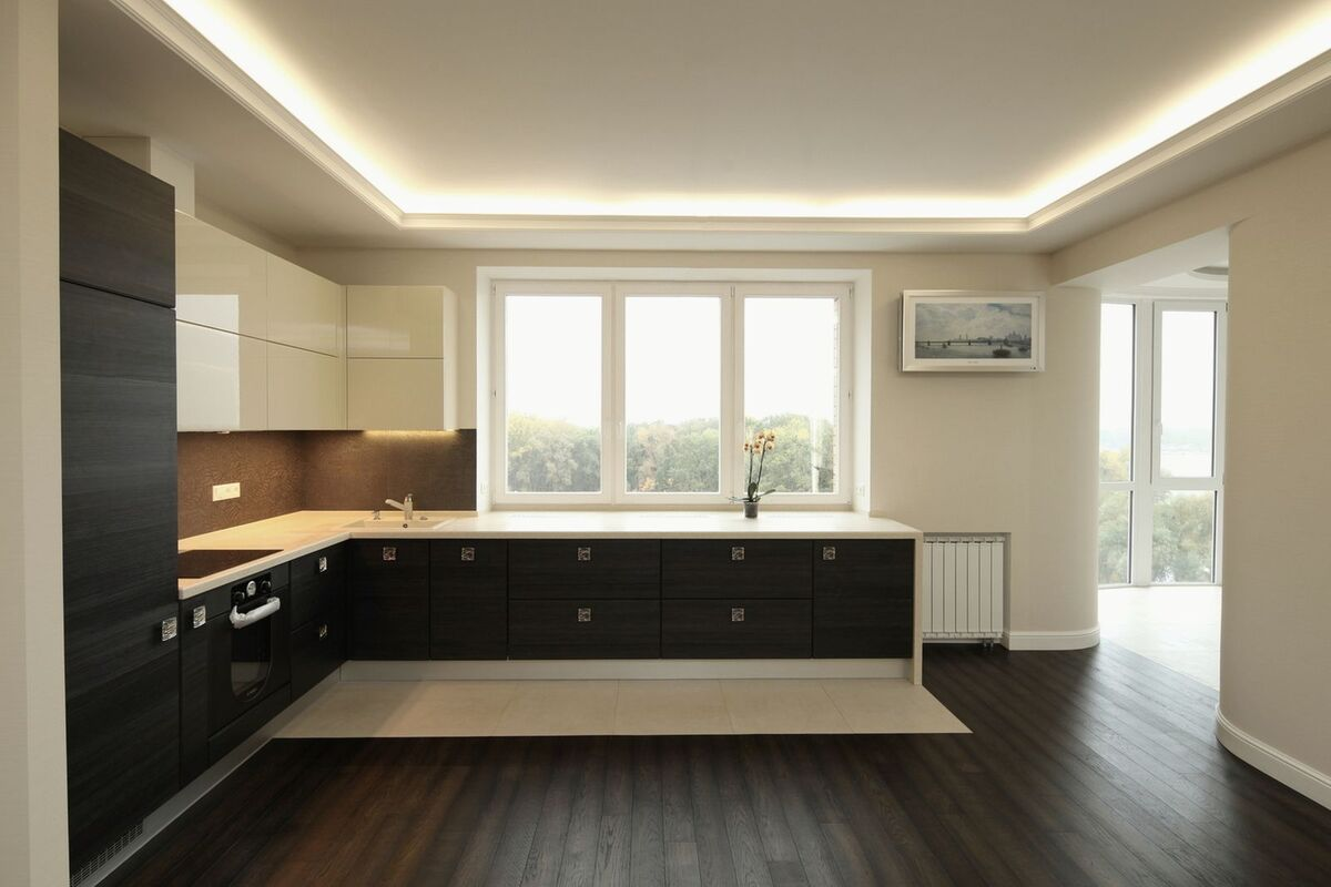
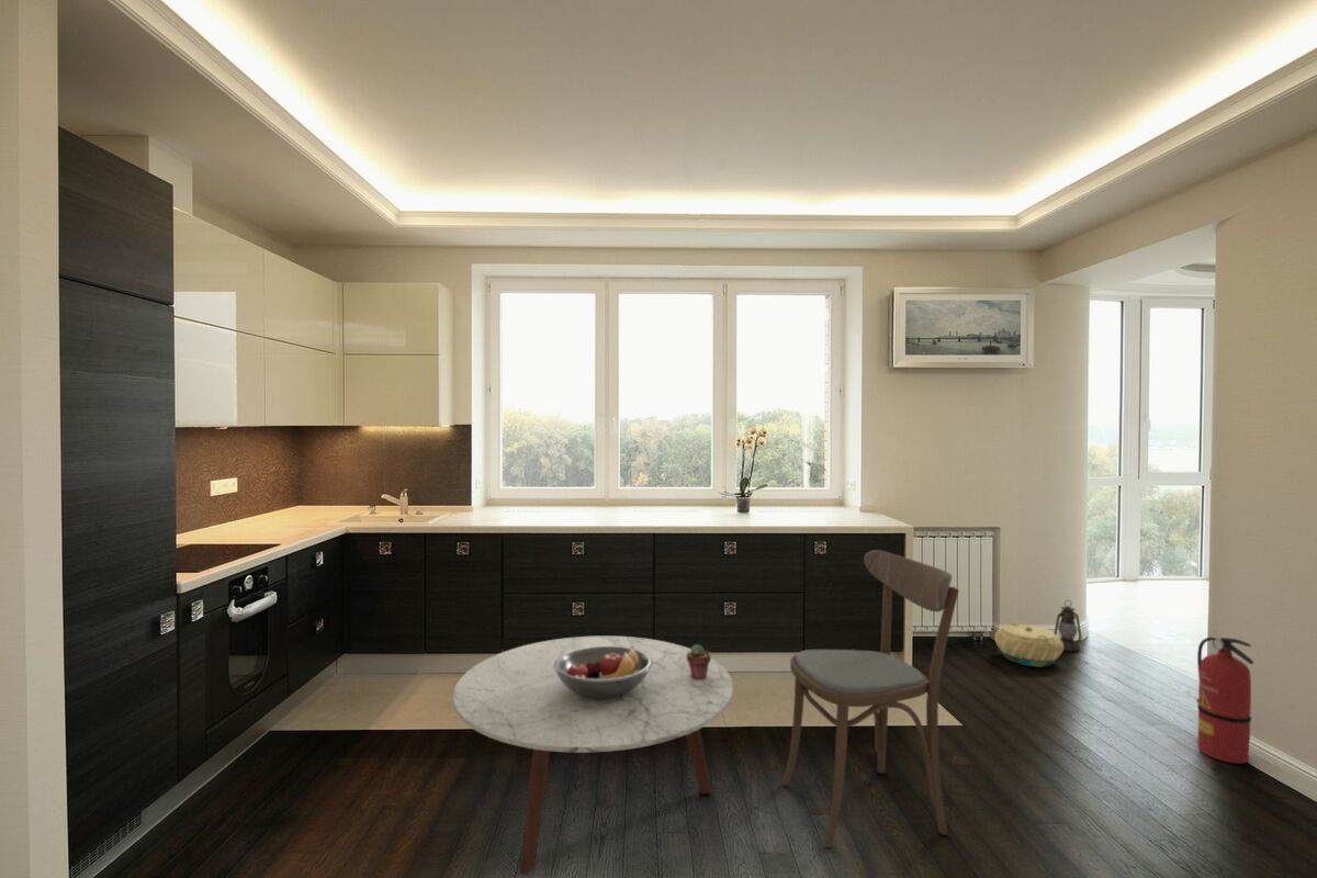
+ fruit bowl (603, 672)
+ fire extinguisher (1223, 694)
+ dining chair (868, 684)
+ potted succulent (698, 660)
+ coffee table (595, 739)
+ lantern (1067, 623)
+ basket (1027, 643)
